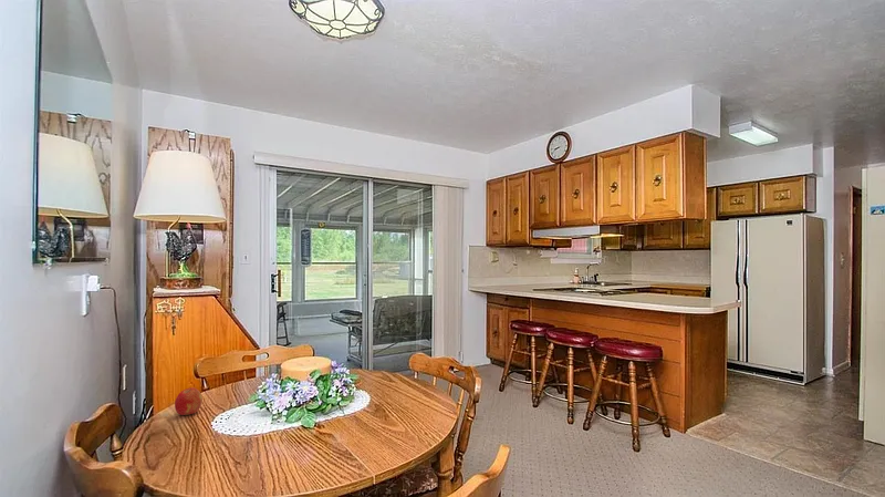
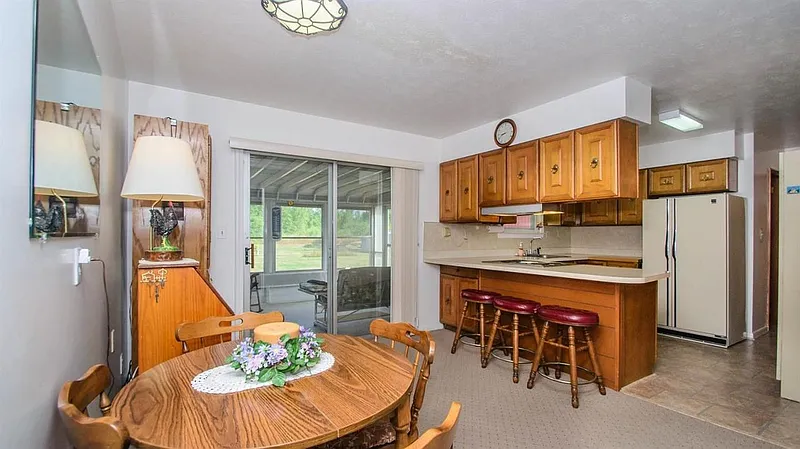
- fruit (188, 401)
